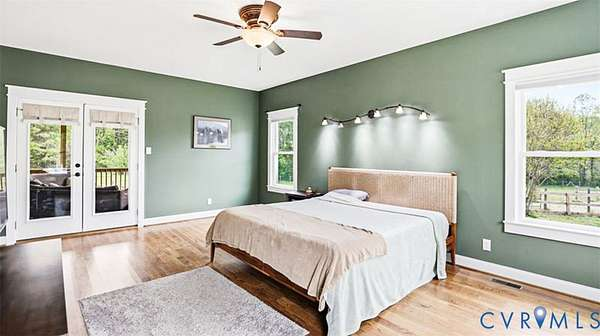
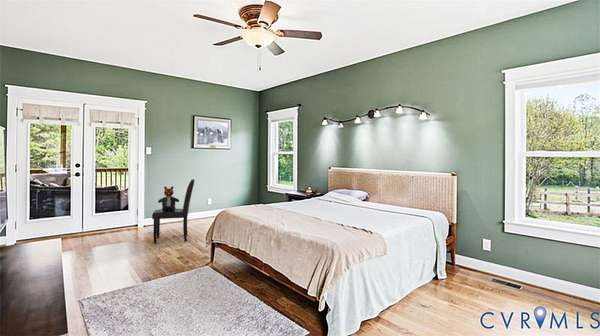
+ chair (175, 209)
+ teddy bear (168, 198)
